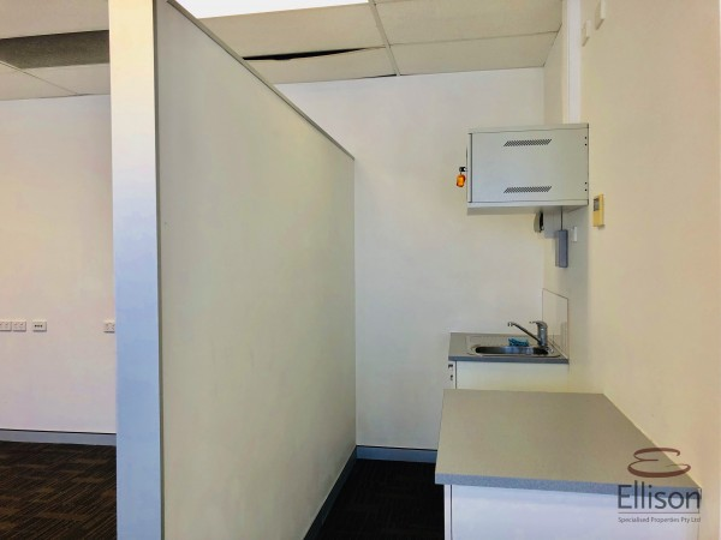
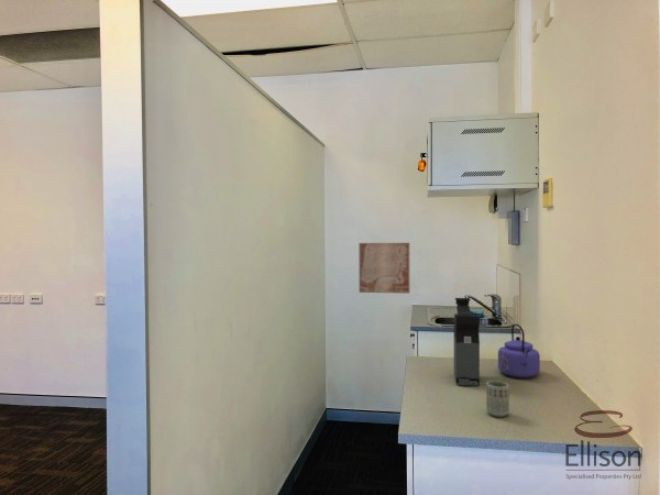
+ wall art (384, 267)
+ coffee maker (465, 340)
+ kettle (519, 350)
+ cup (497, 398)
